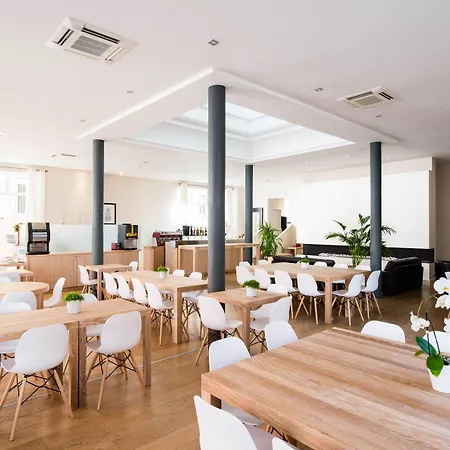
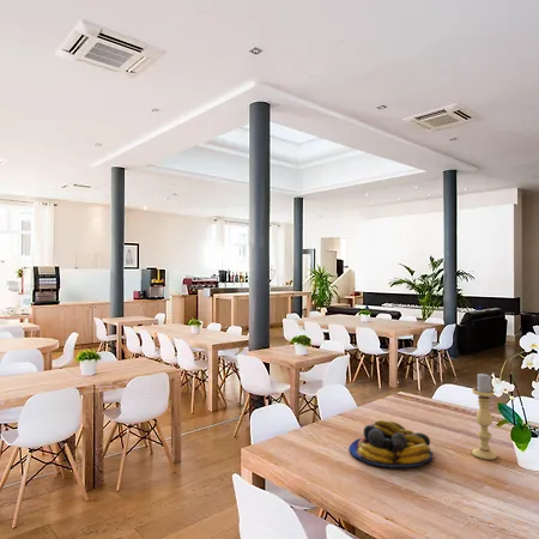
+ fruit bowl (389, 437)
+ candle holder (484, 413)
